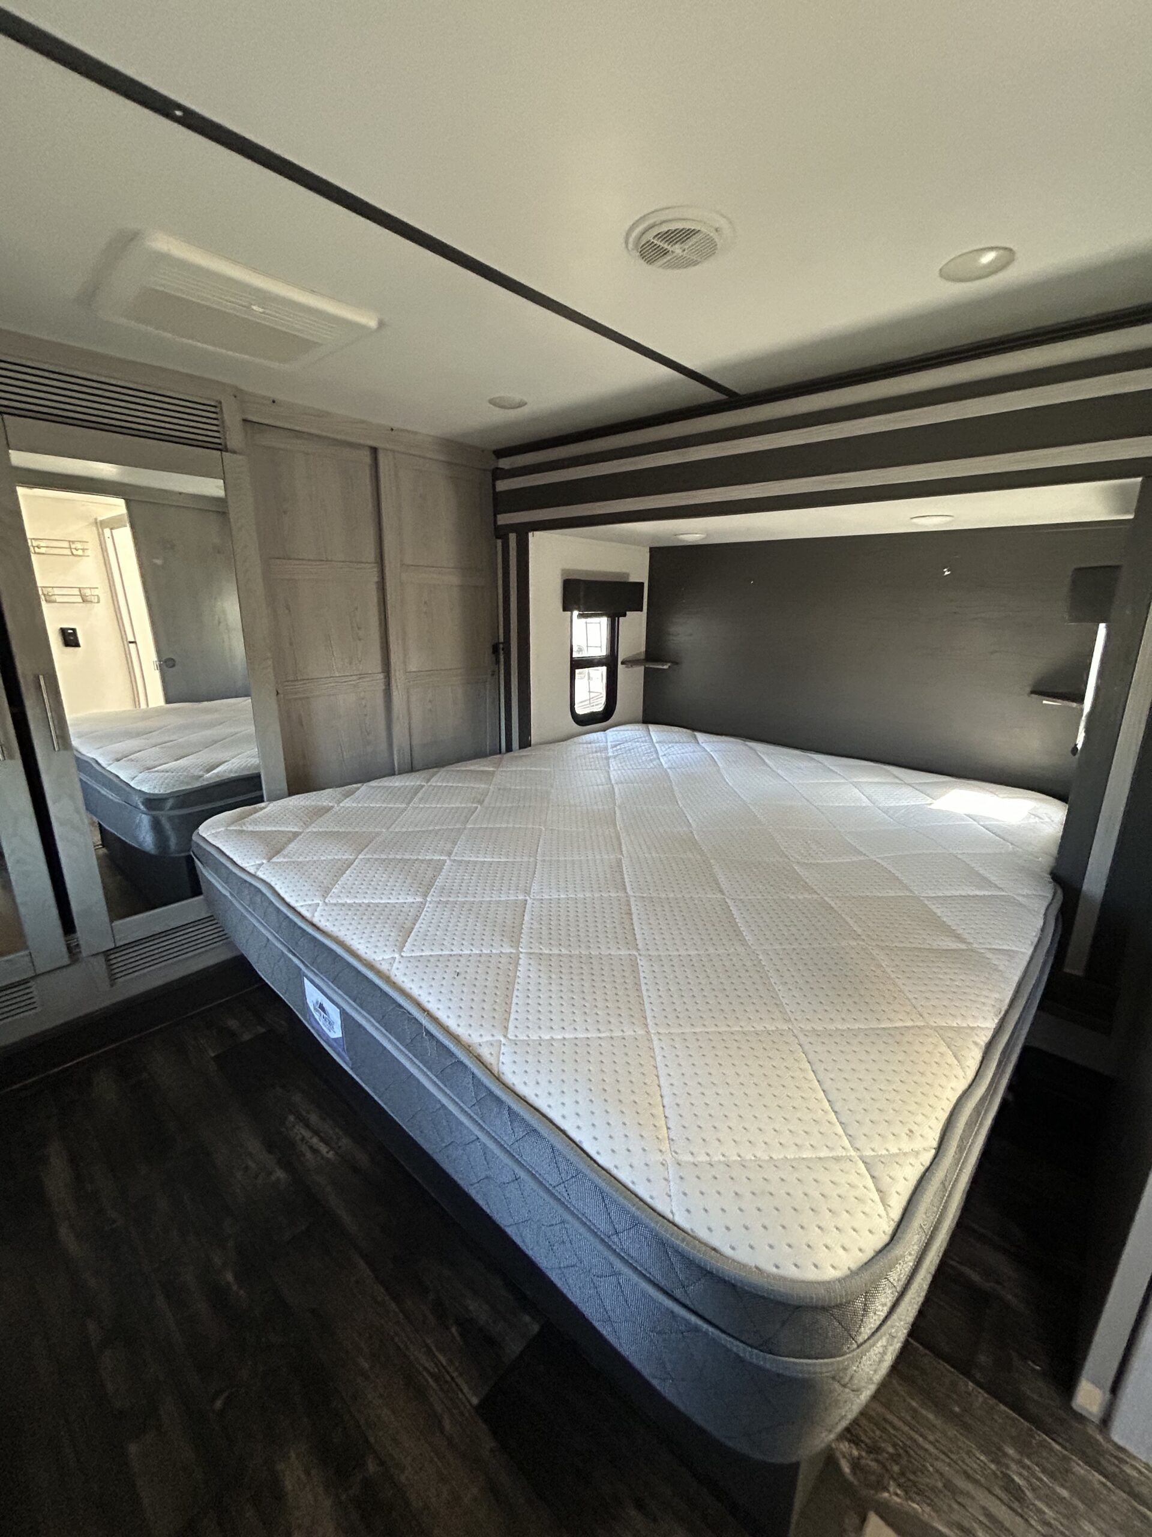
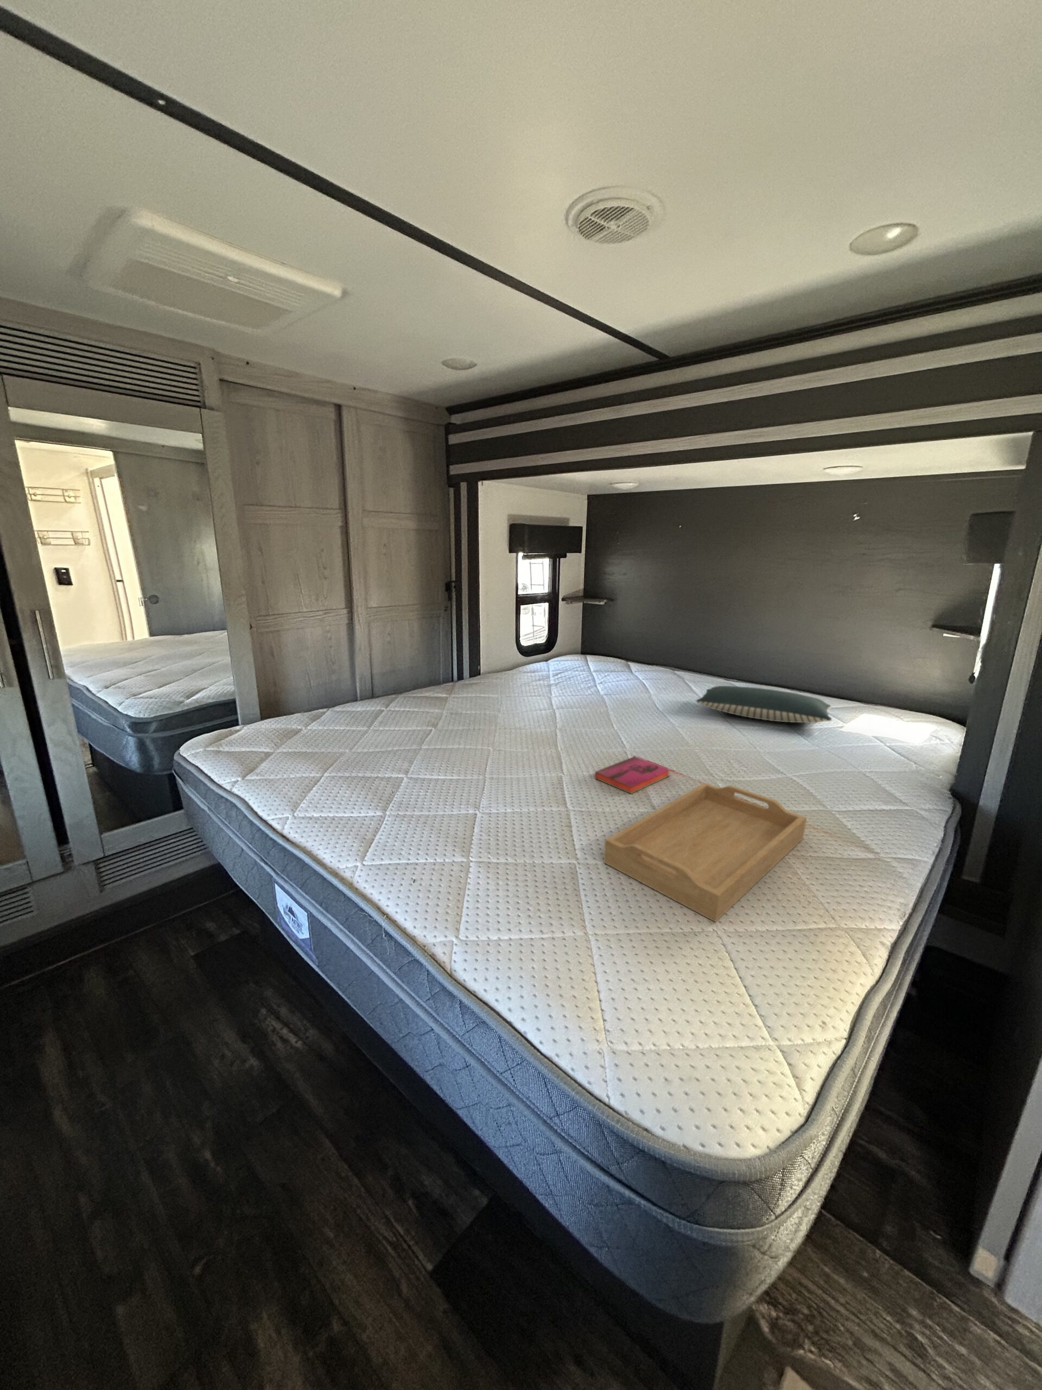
+ pillow (763, 704)
+ hardback book (633, 773)
+ serving tray (709, 835)
